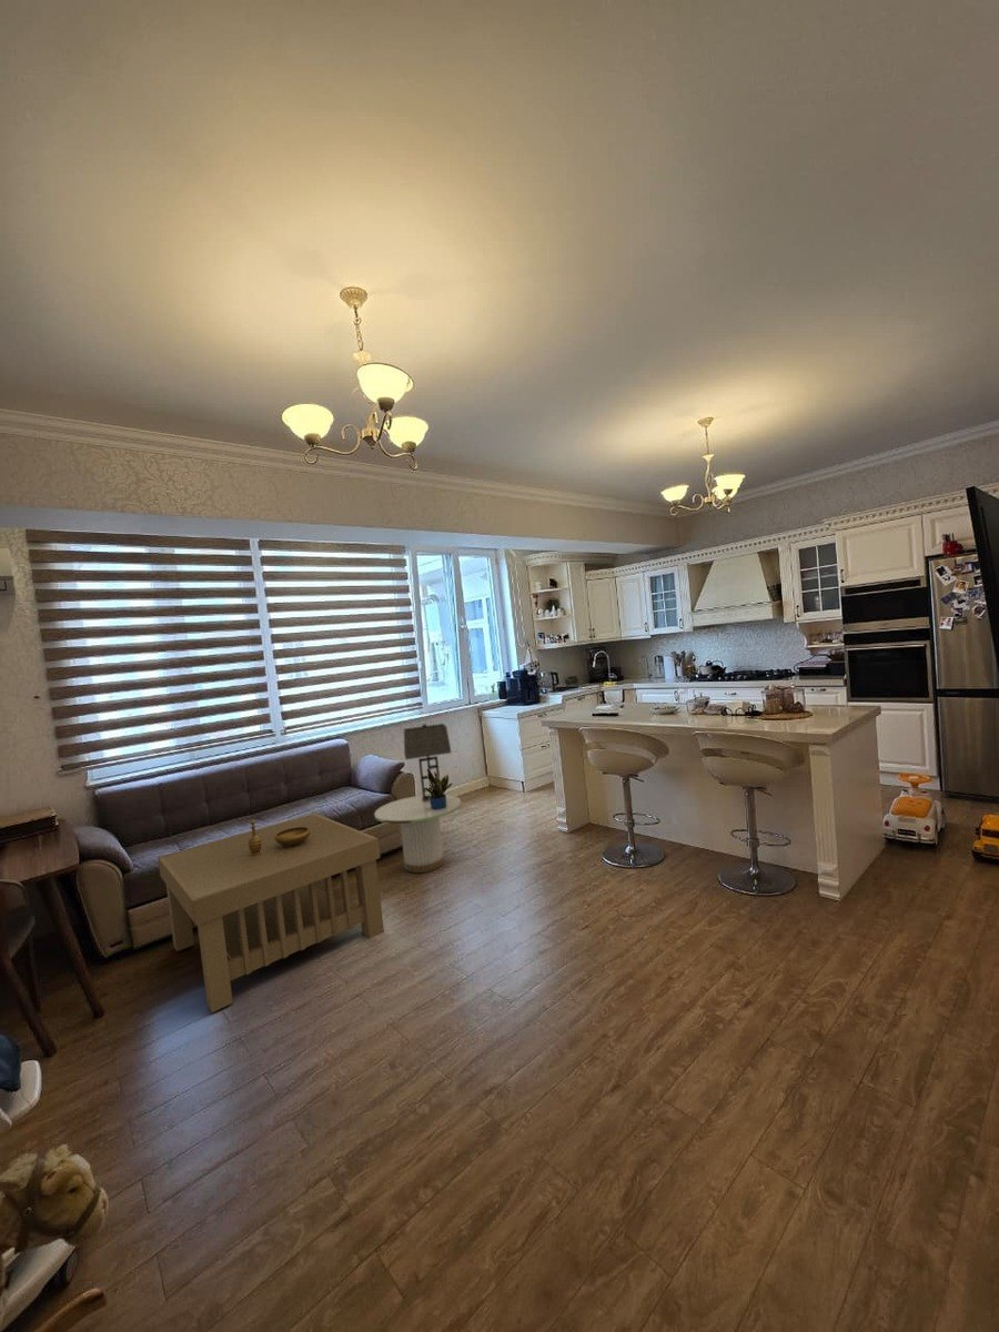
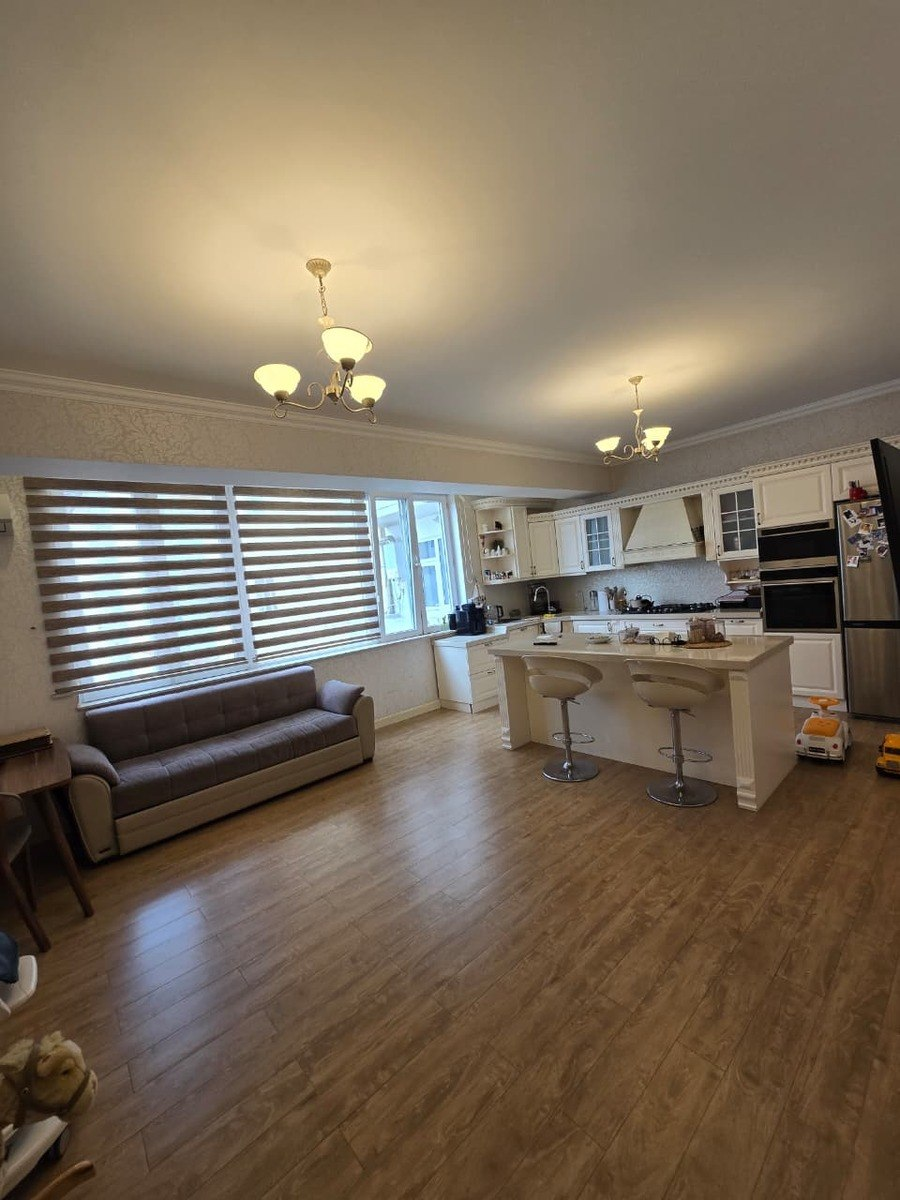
- table lamp (427, 761)
- decorative bowl (279, 833)
- coffee table (272, 894)
- side table (421, 835)
- potted plant (437, 786)
